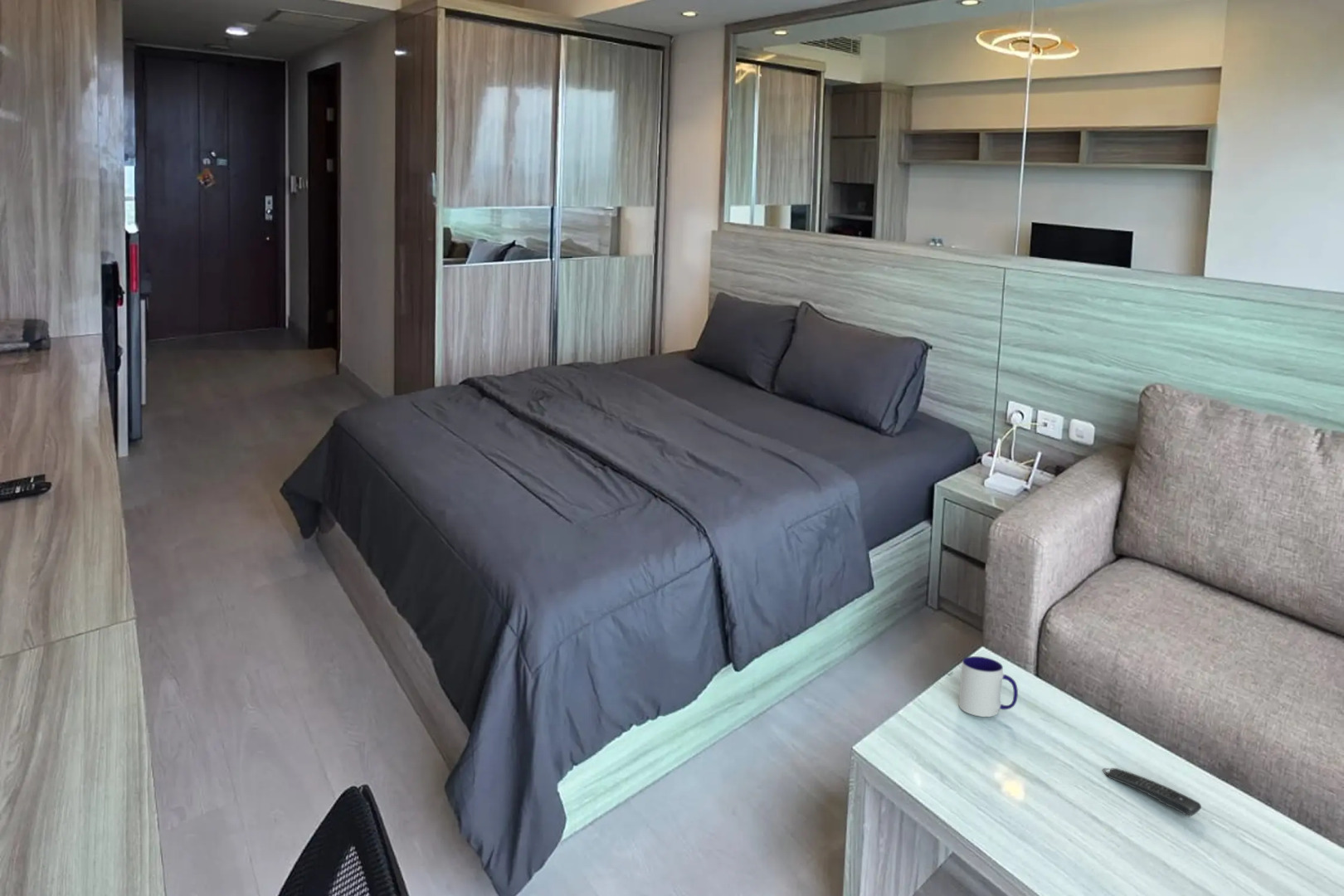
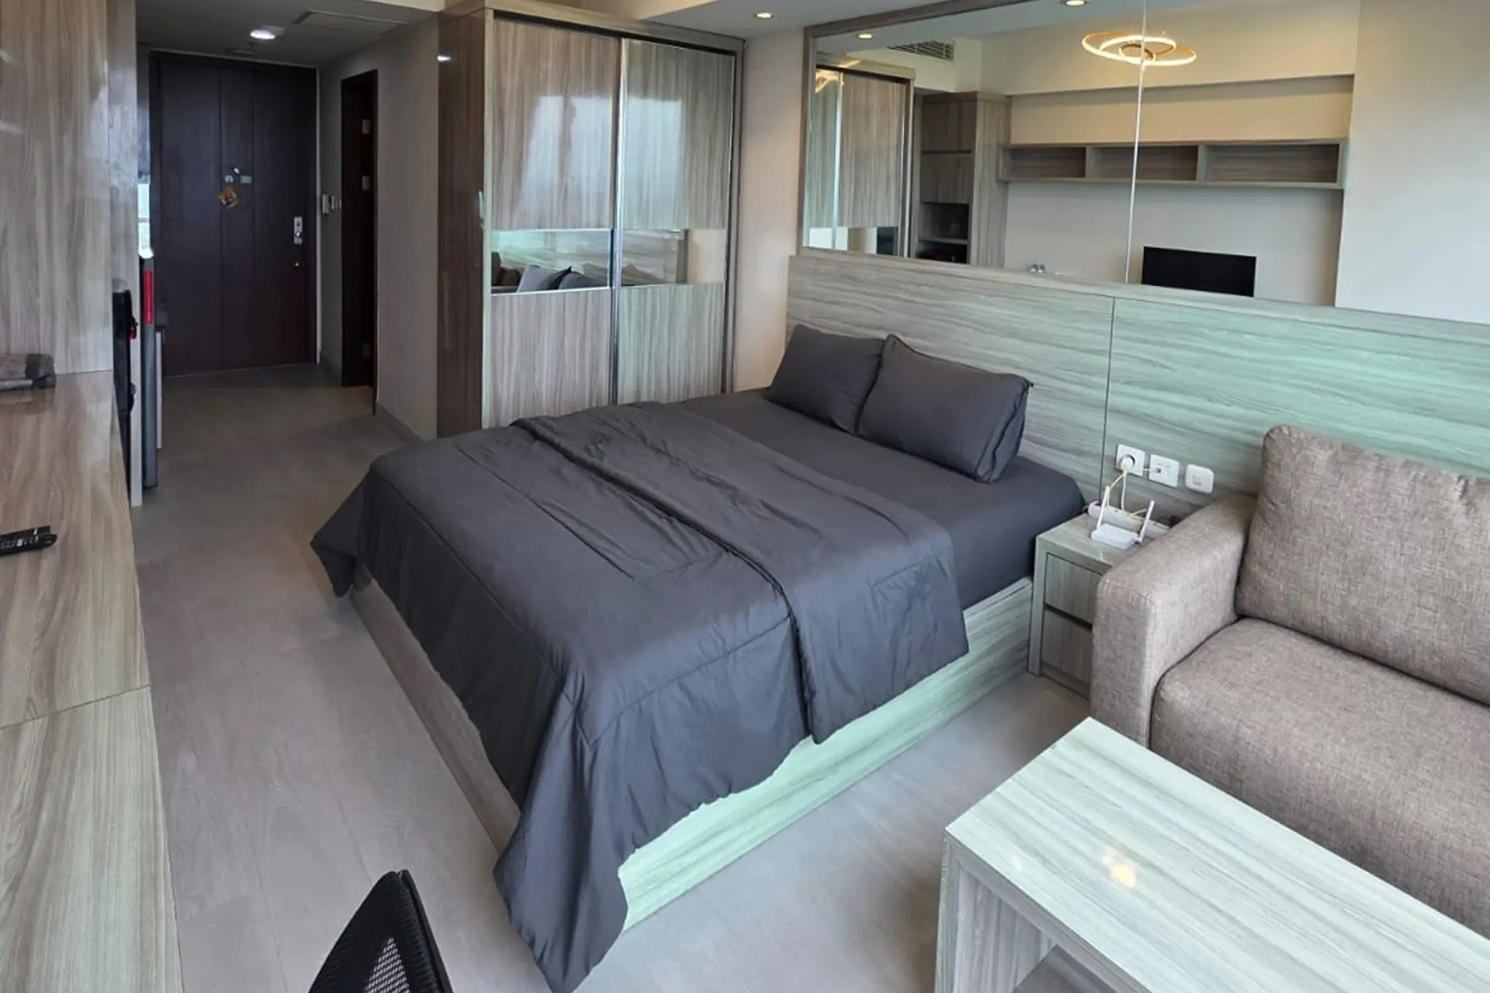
- mug (988, 688)
- remote control (1148, 788)
